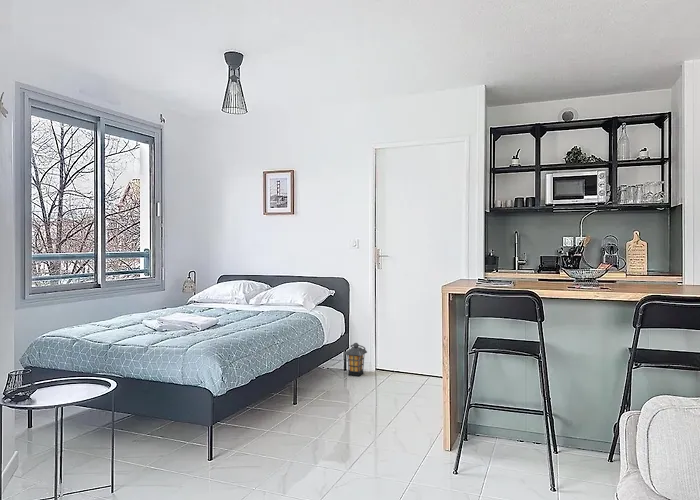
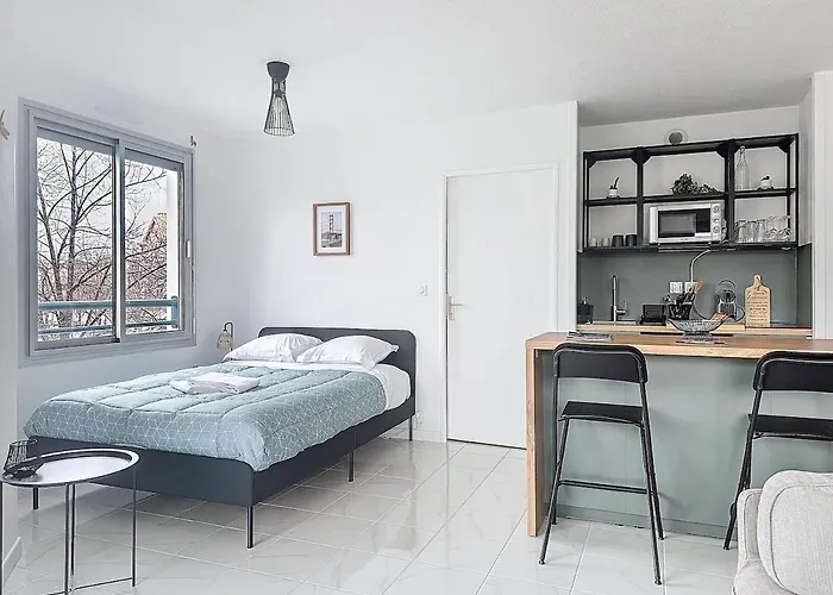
- lantern (356, 358)
